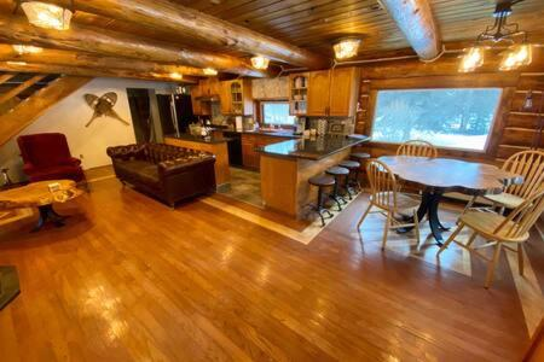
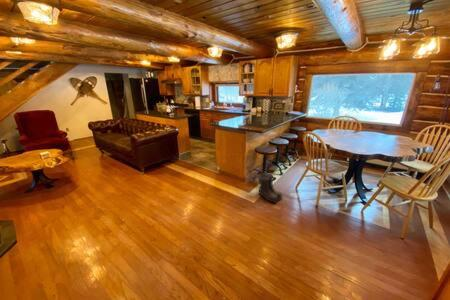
+ boots (270, 186)
